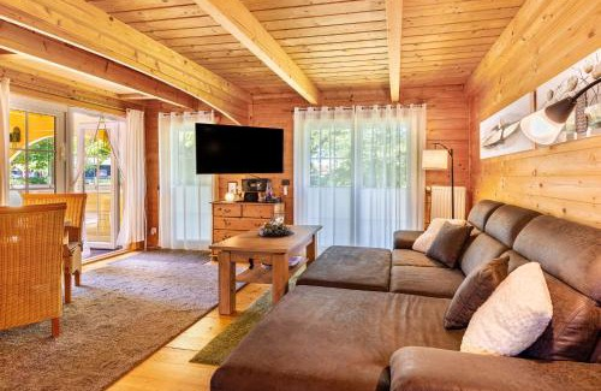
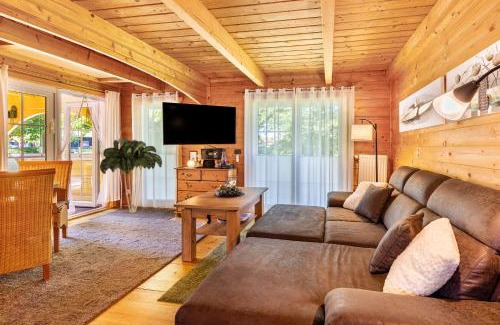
+ indoor plant (132, 175)
